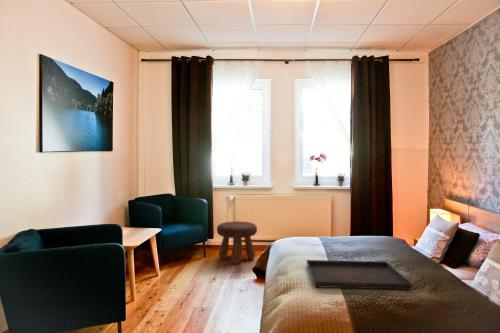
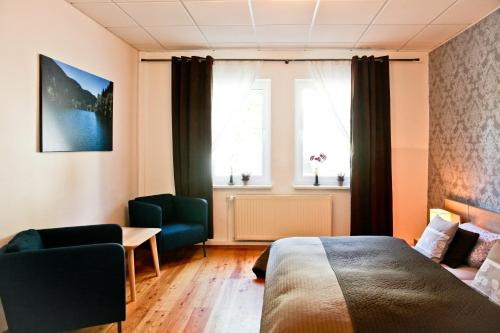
- footstool (236, 241)
- serving tray (353, 273)
